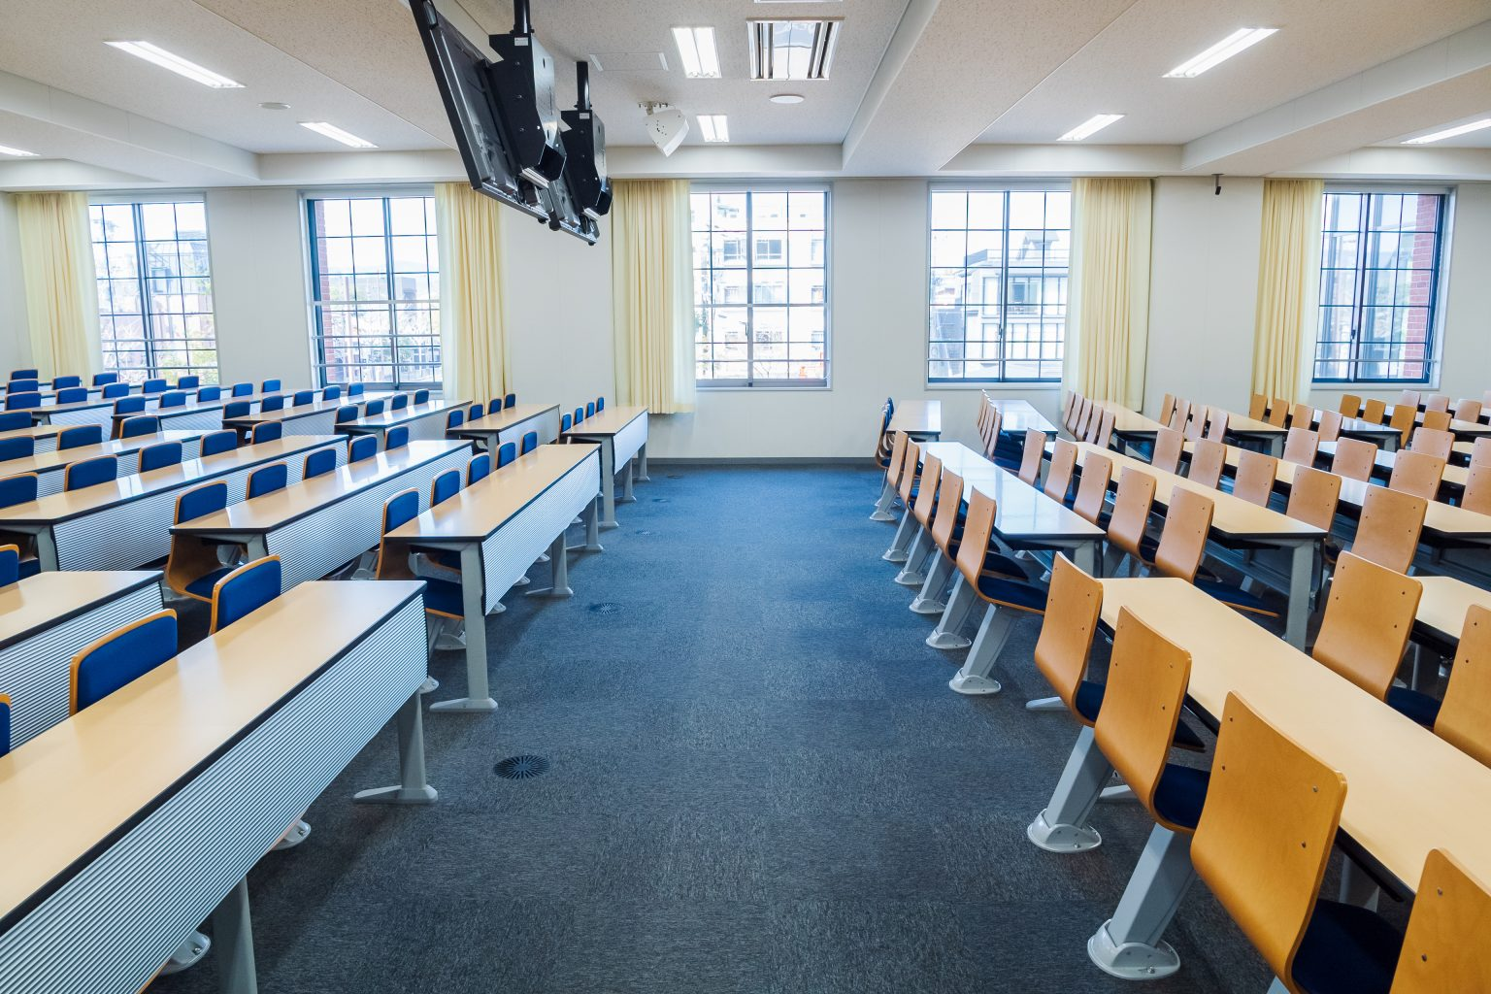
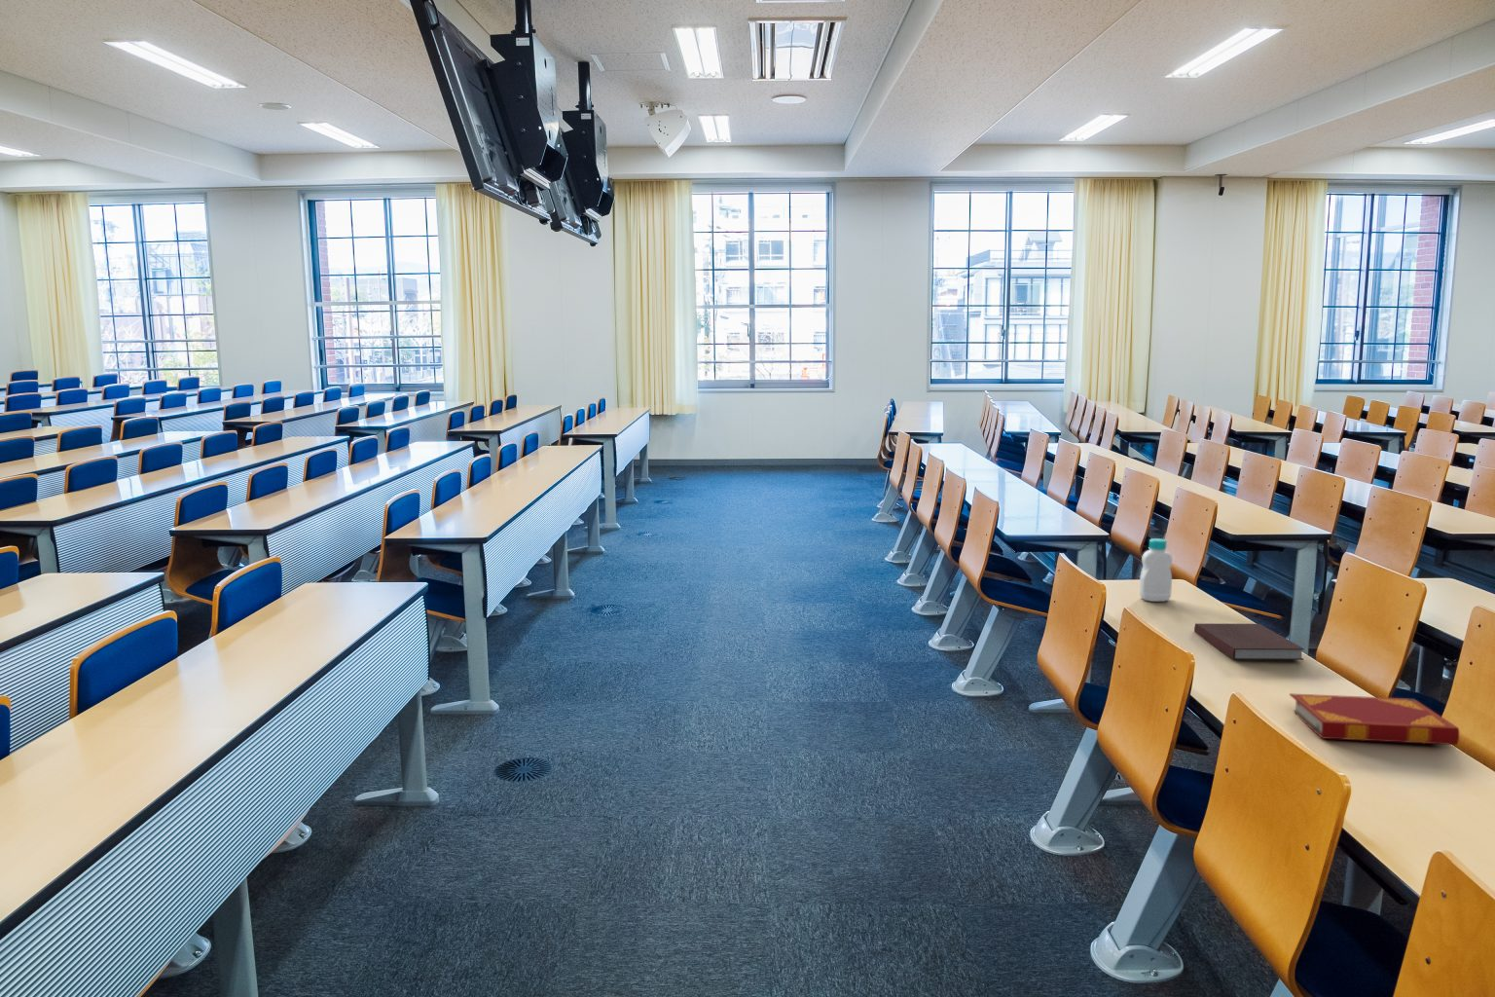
+ hardback book (1369, 718)
+ notebook (1246, 641)
+ bottle (1157, 570)
